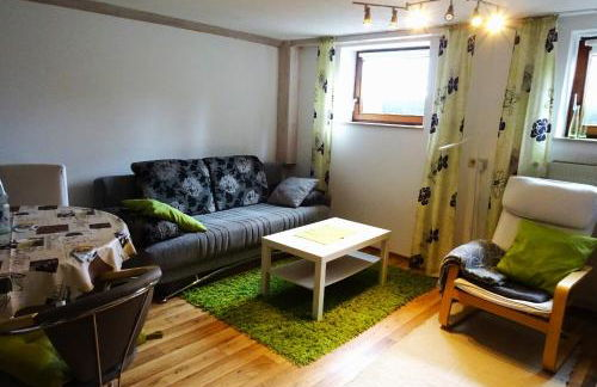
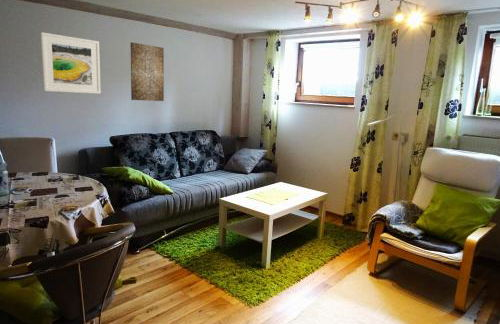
+ wall art (147, 73)
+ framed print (72, 65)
